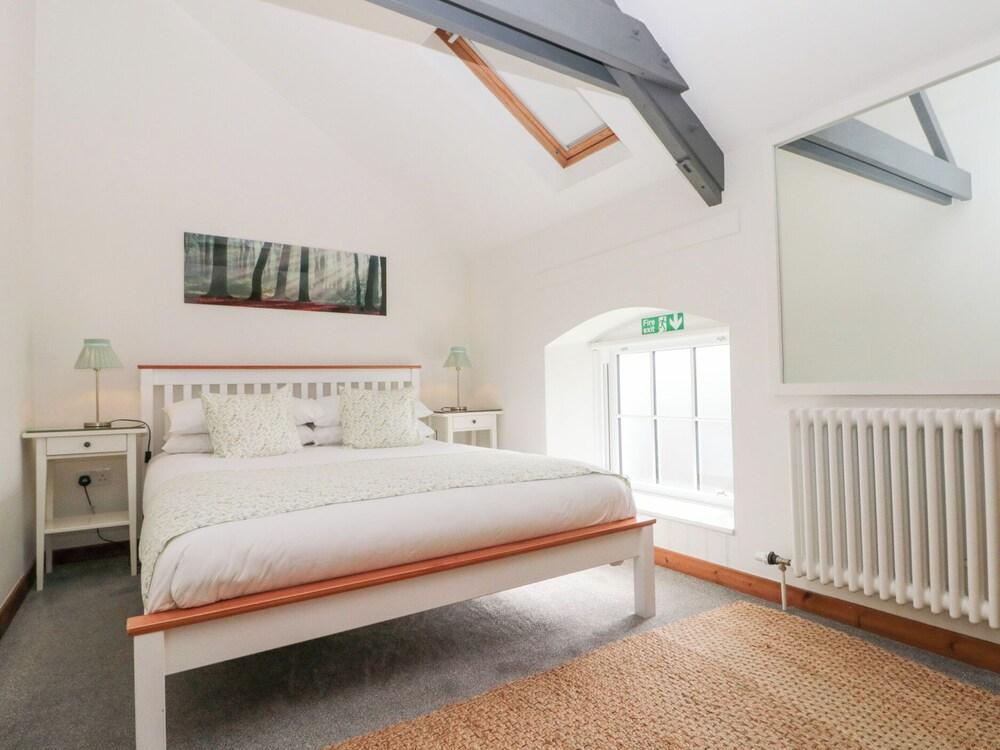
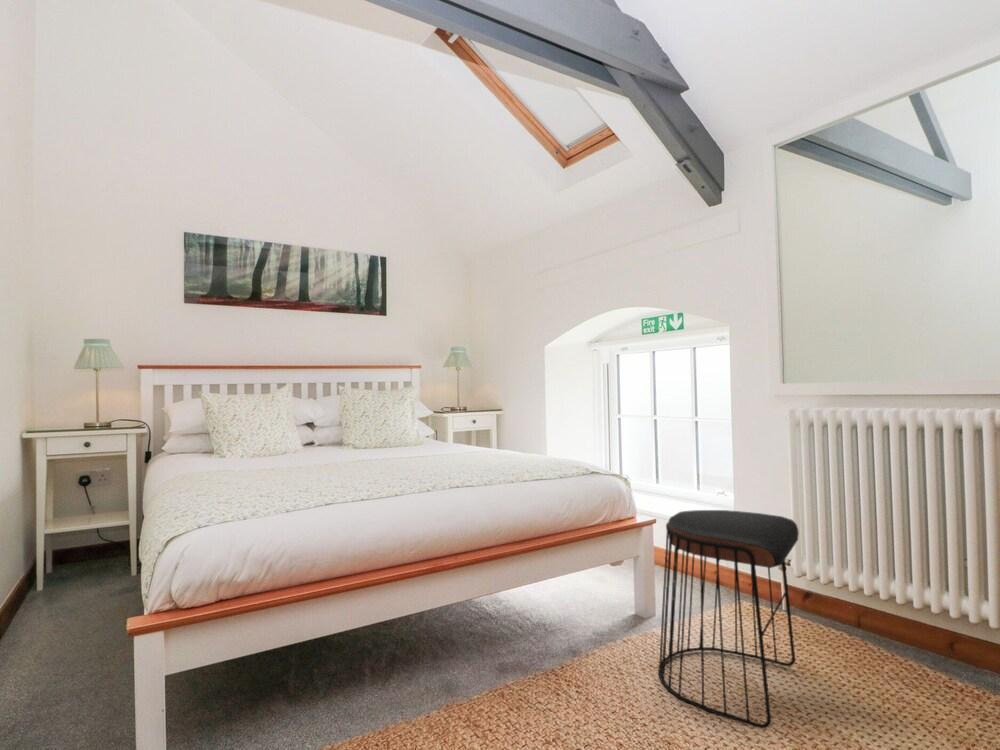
+ stool (720, 600)
